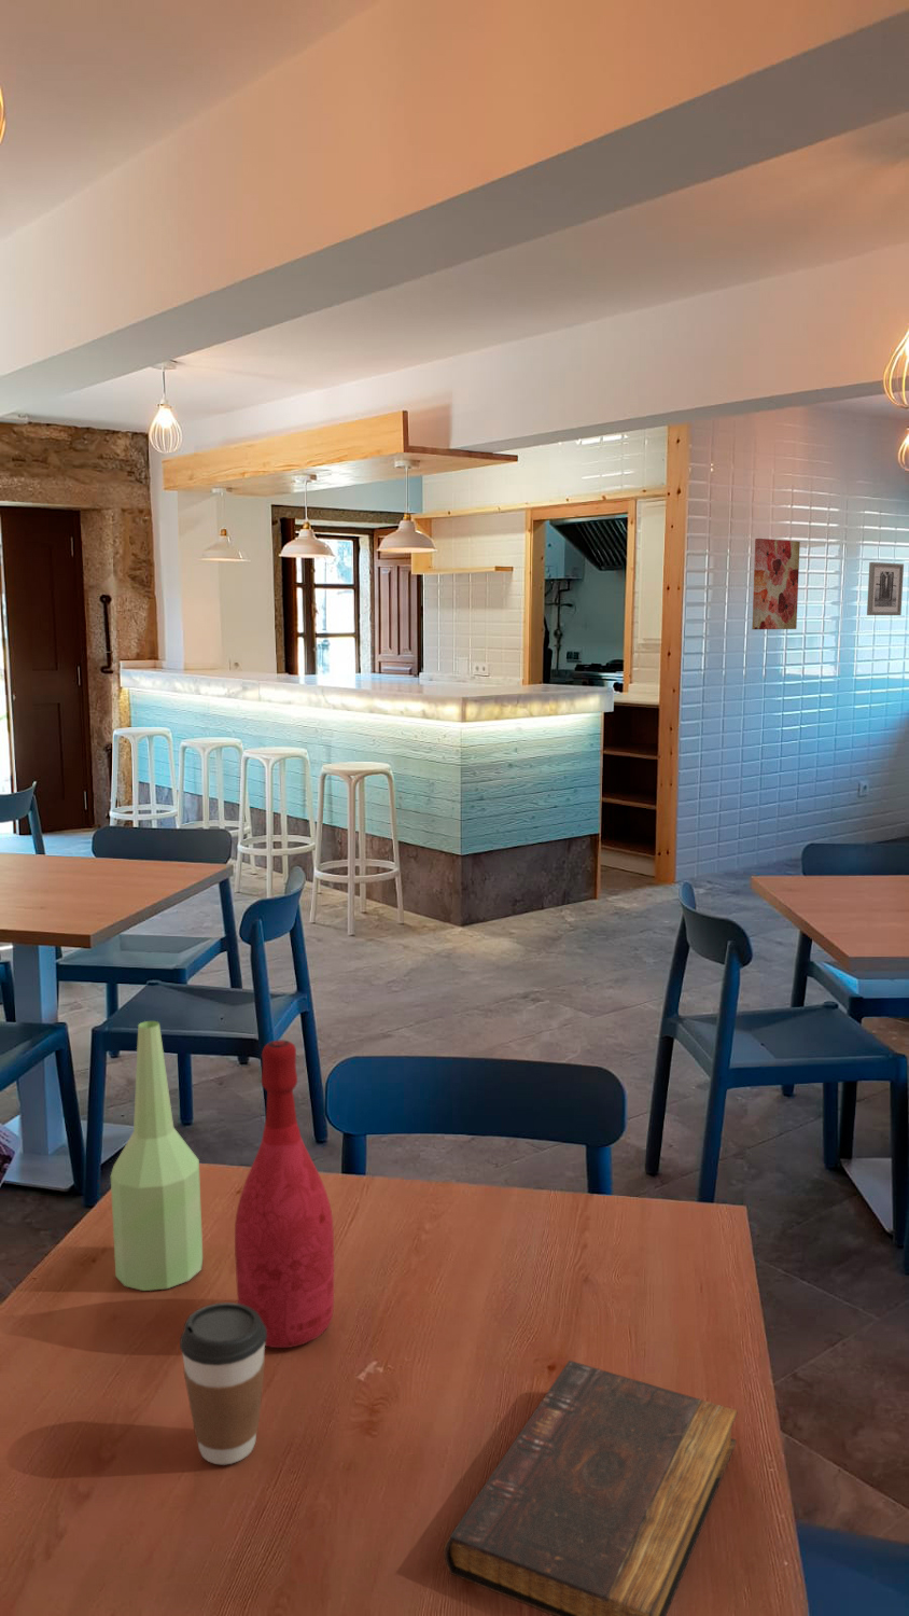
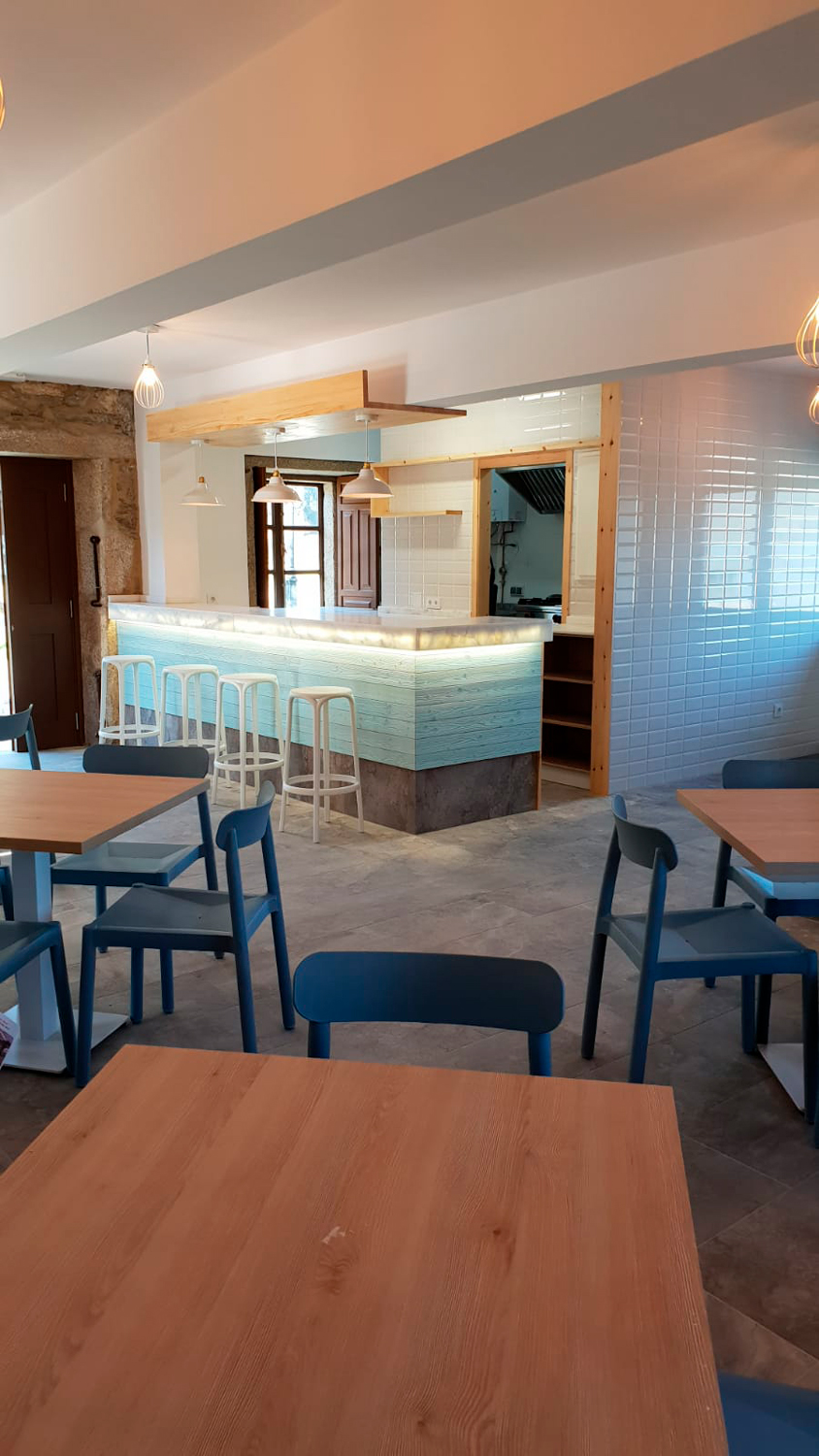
- wall art (886, 589)
- wall art (776, 584)
- wine bottle (282, 1186)
- book (600, 1485)
- coffee cup (225, 1384)
- bottle (154, 1148)
